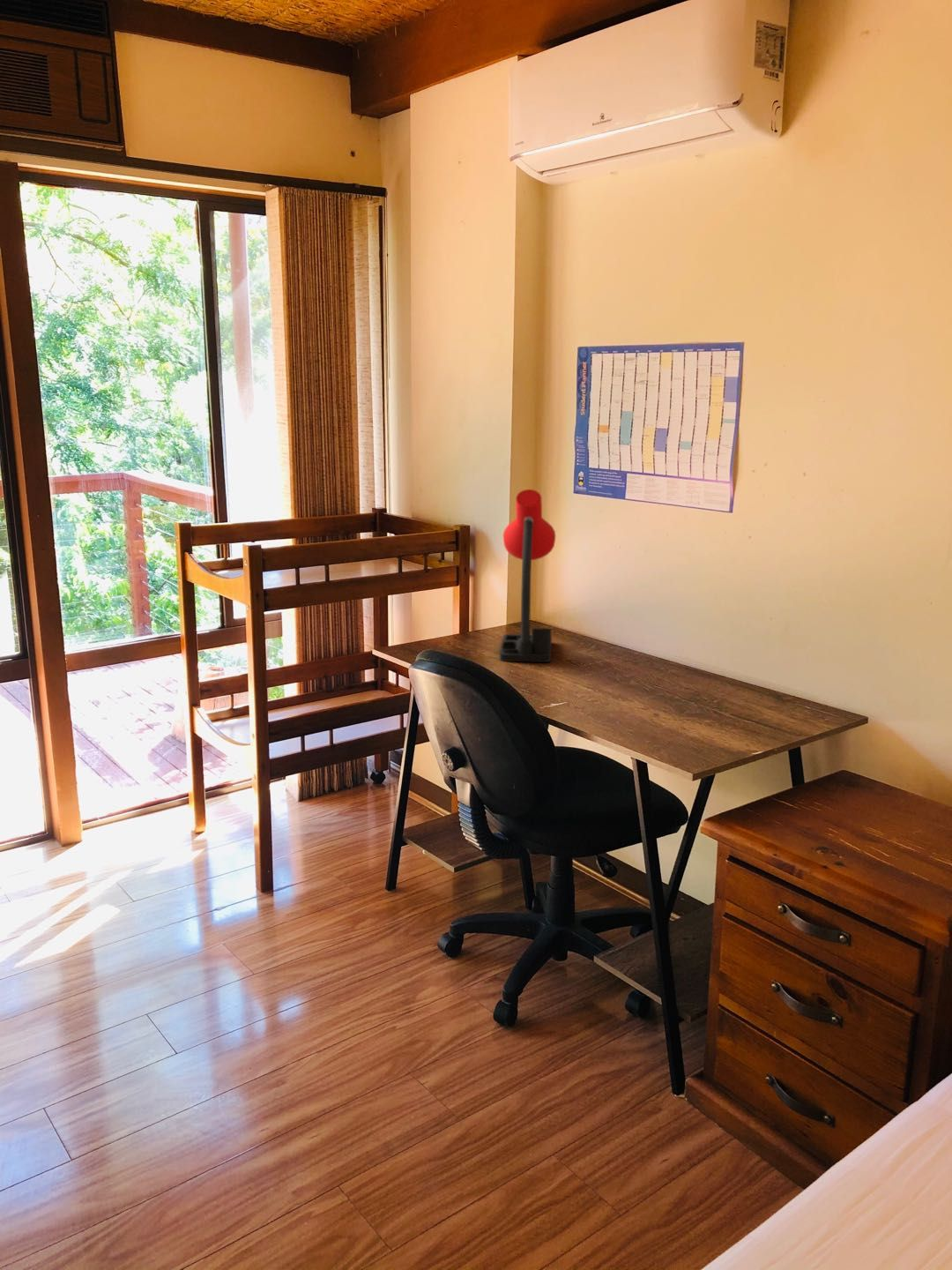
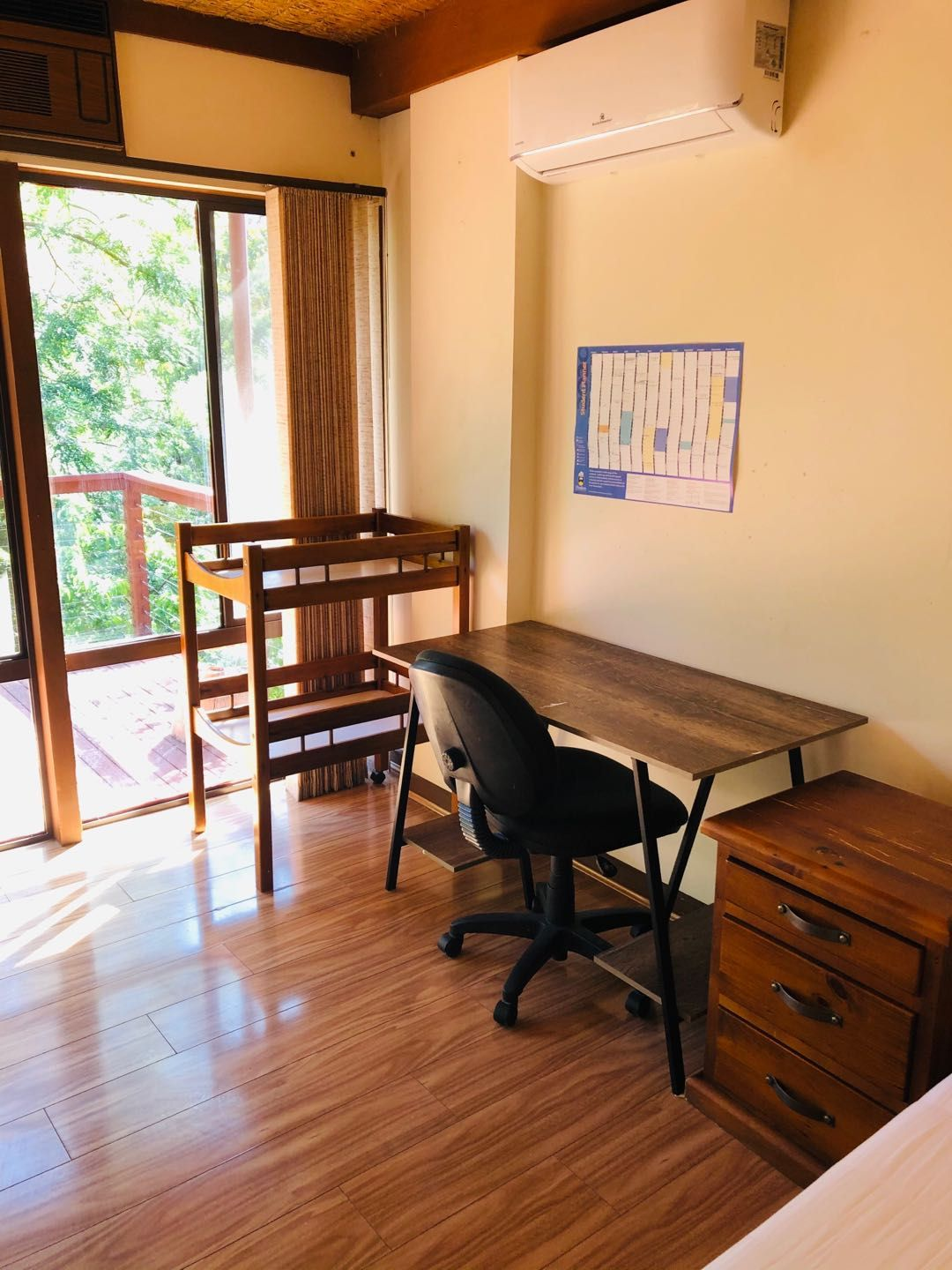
- desk lamp (527, 571)
